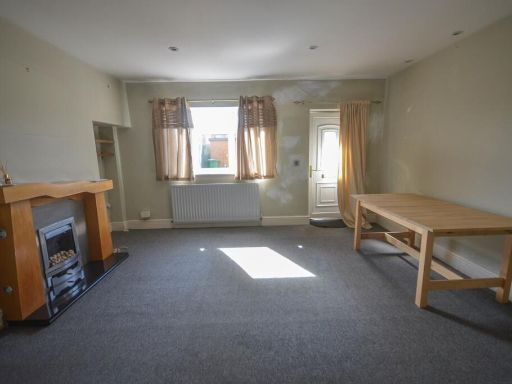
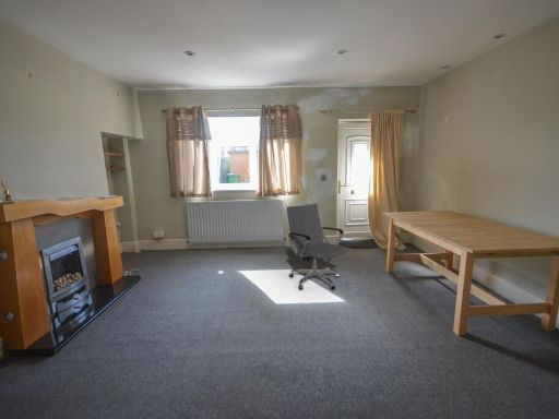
+ office chair (316, 244)
